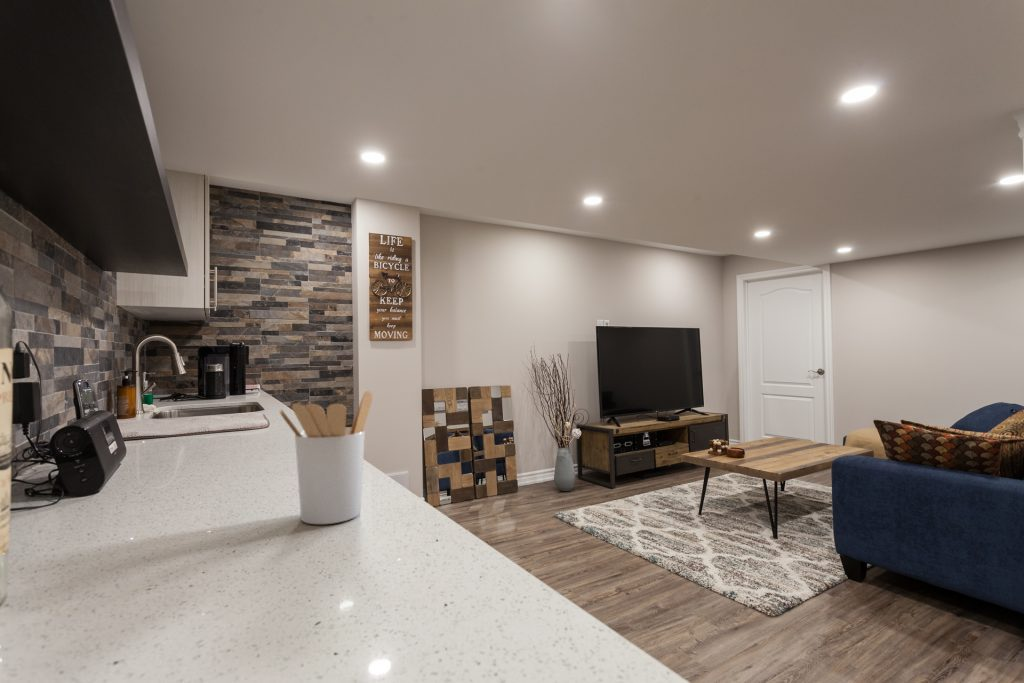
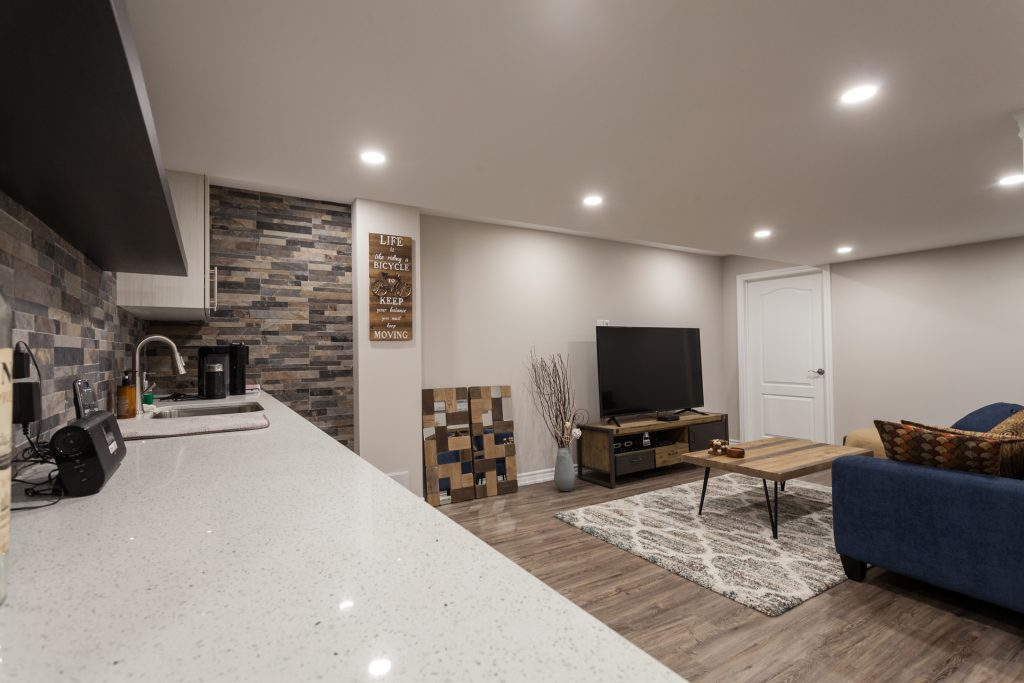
- utensil holder (327, 456)
